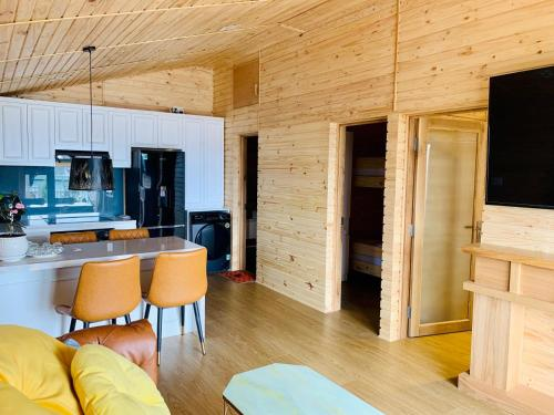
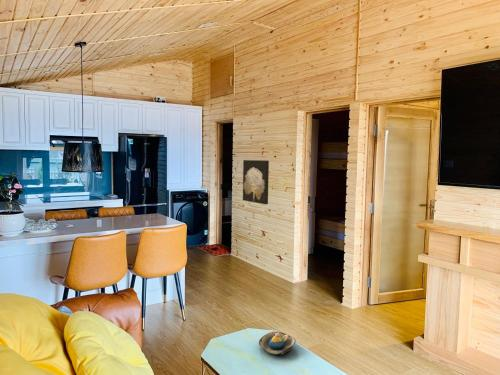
+ decorative bowl (277, 338)
+ wall art (255, 181)
